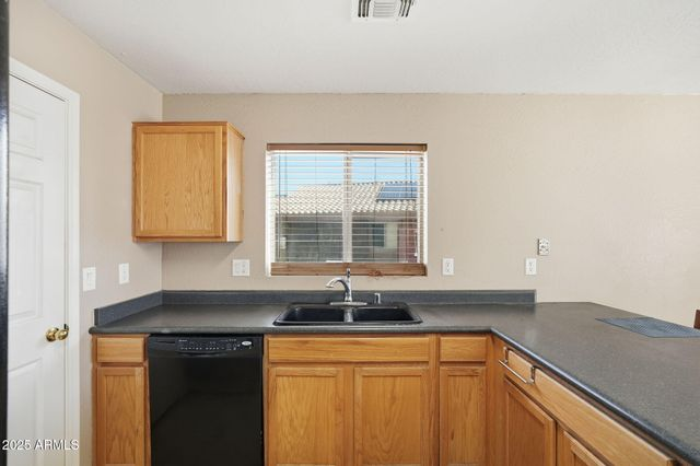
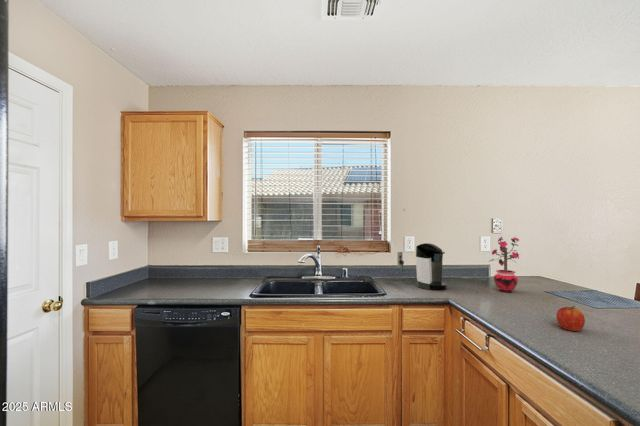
+ potted plant (504, 263)
+ coffee maker (425, 266)
+ apple (570, 317)
